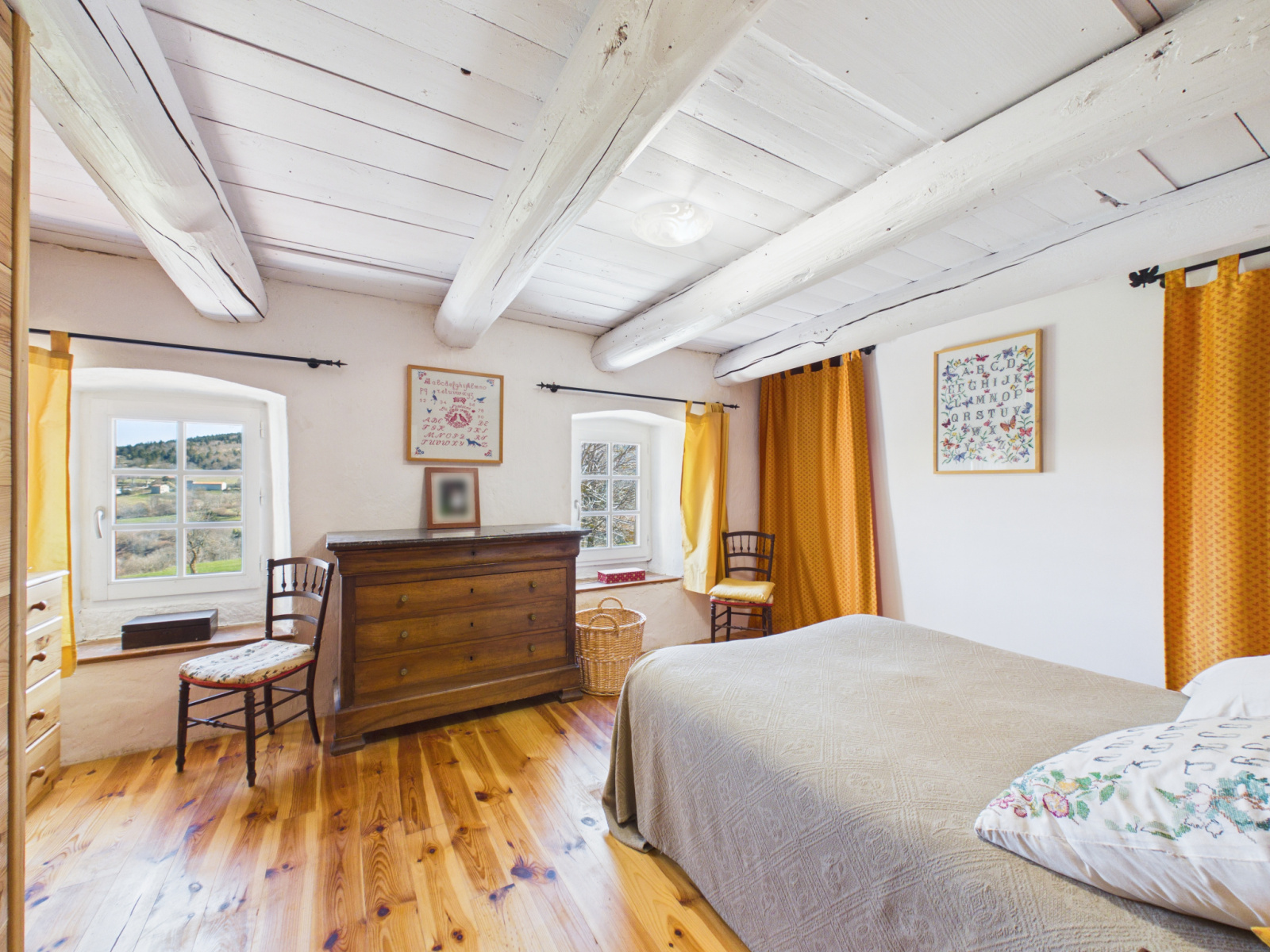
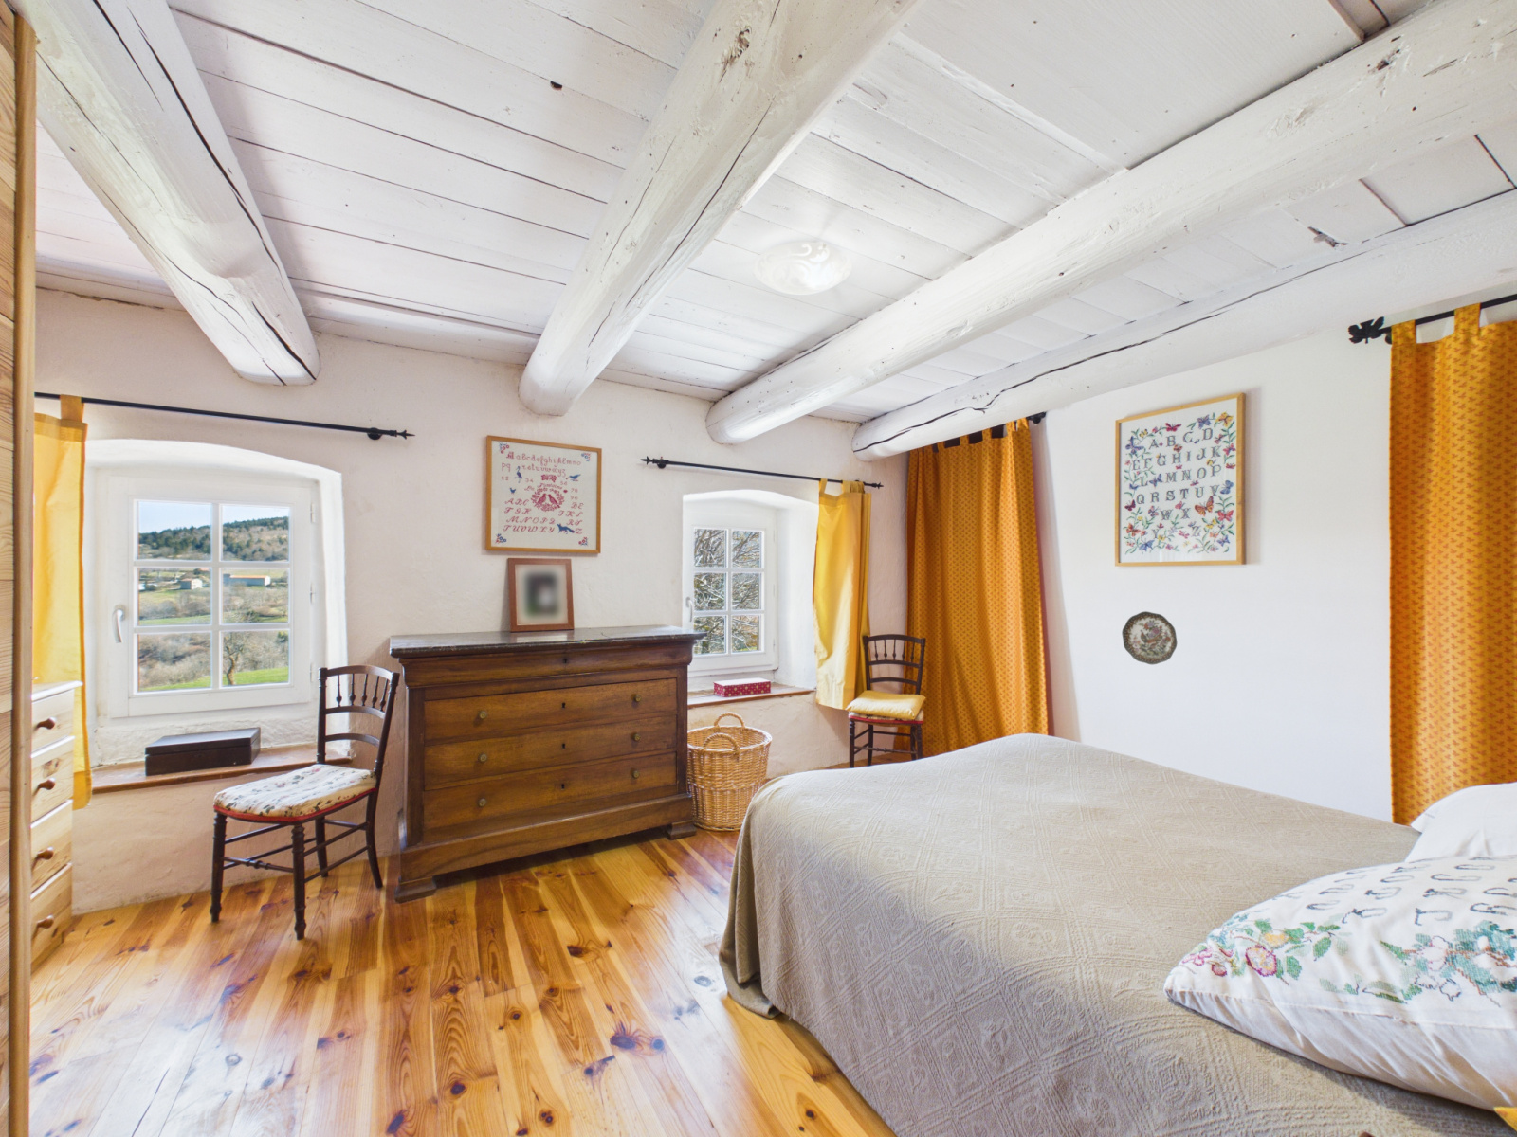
+ decorative plate (1149, 638)
